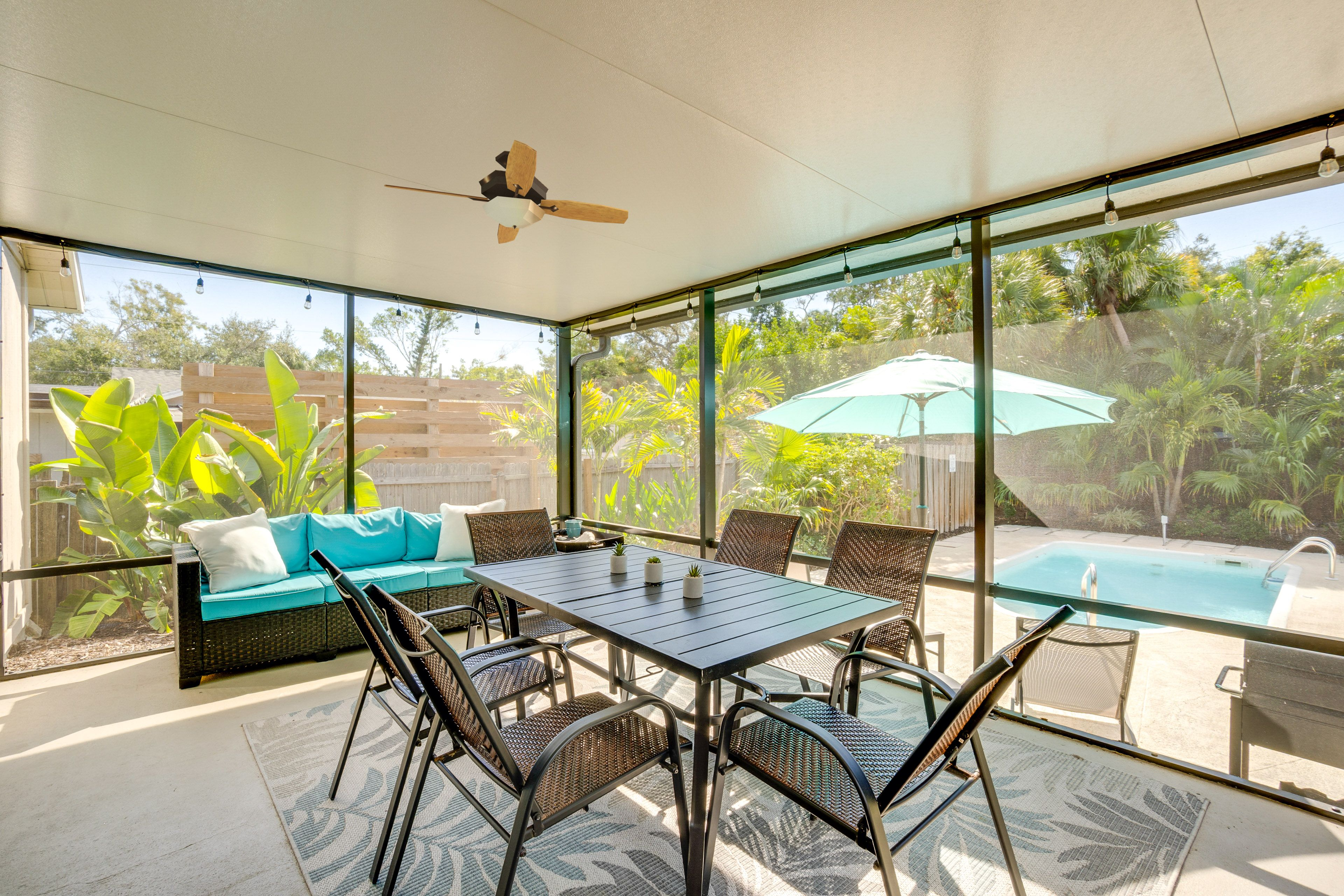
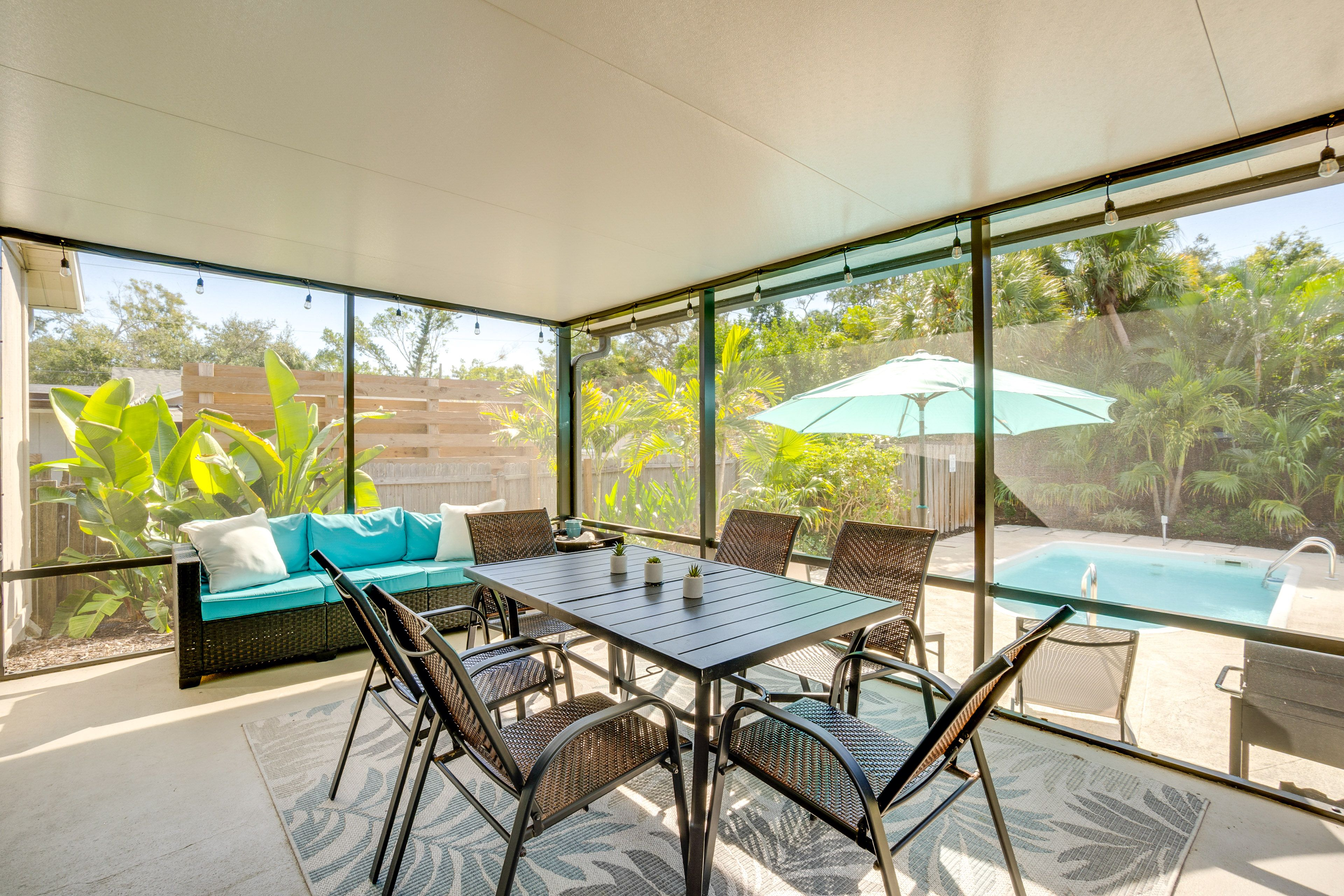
- ceiling fan (514, 194)
